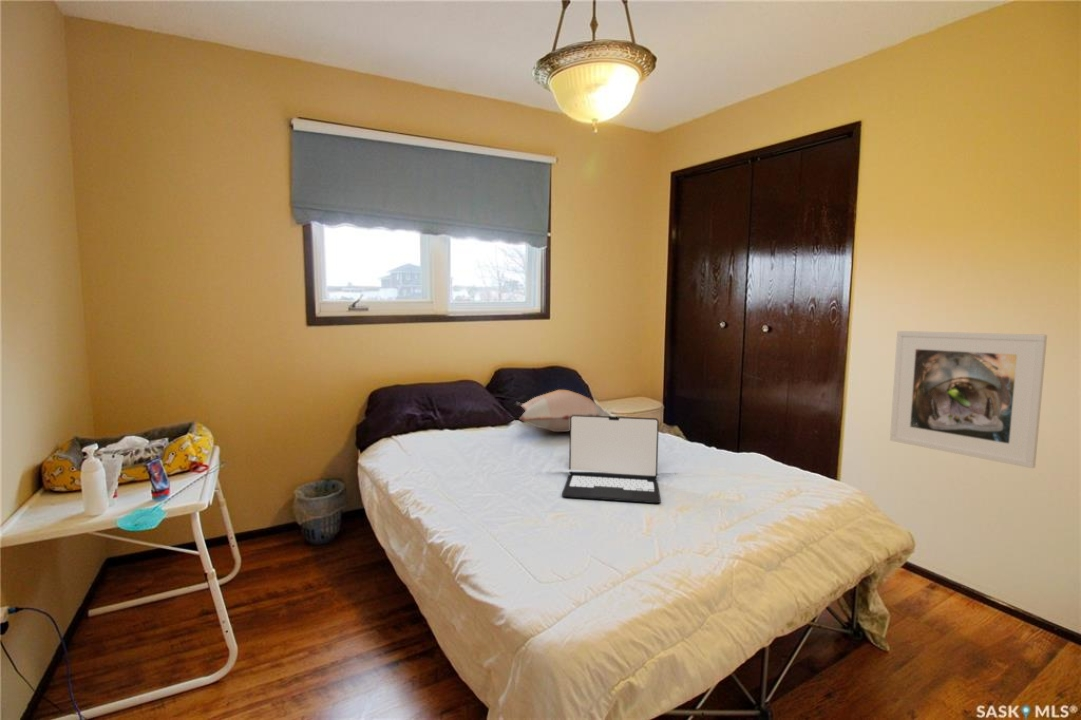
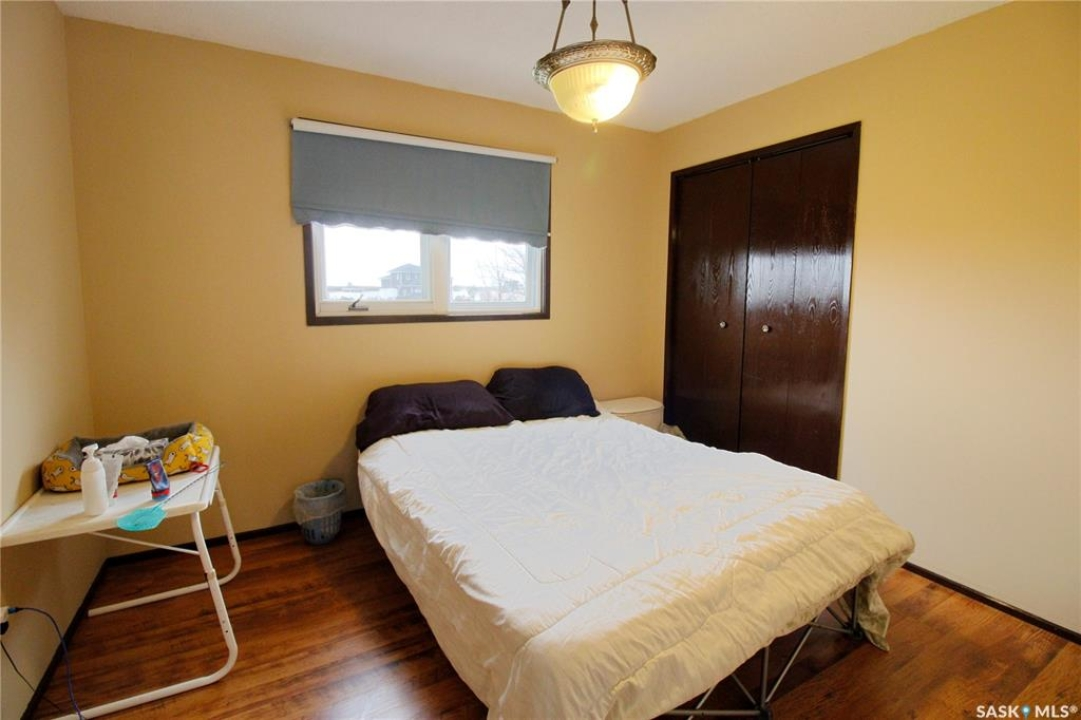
- laptop (612, 456)
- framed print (960, 393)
- decorative pillow (559, 410)
